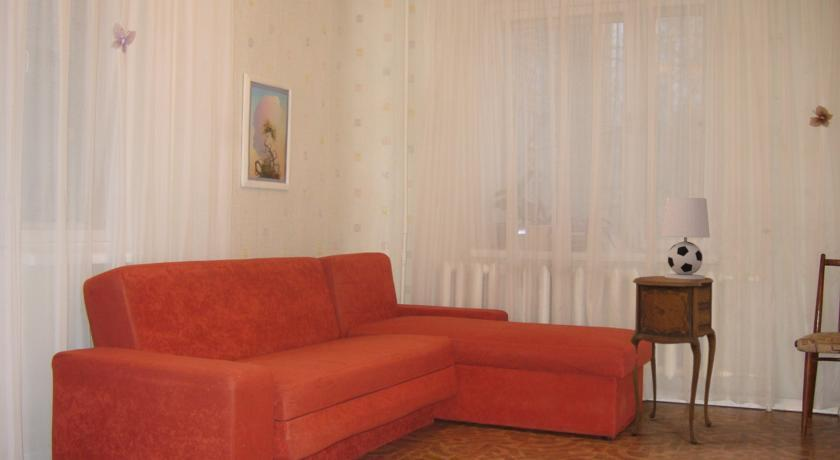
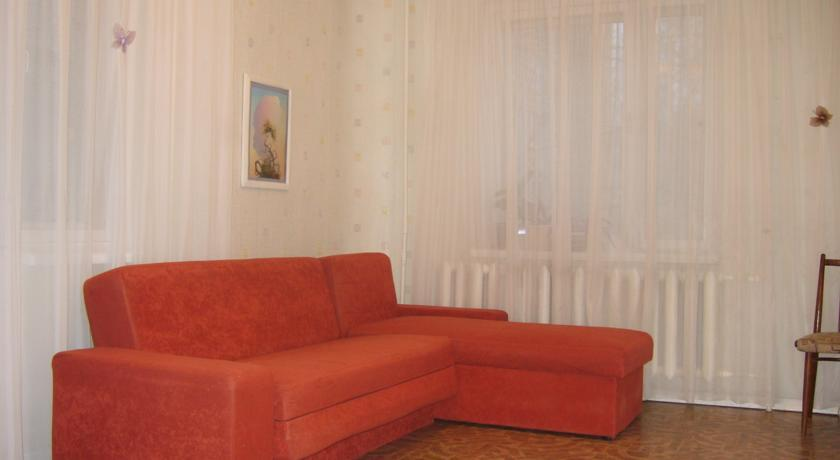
- table lamp (685, 237)
- side table (670, 343)
